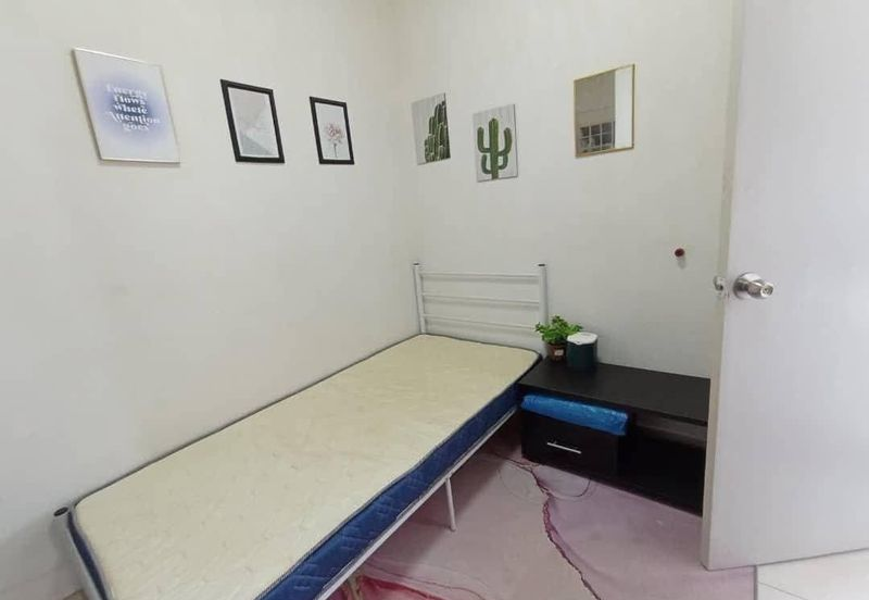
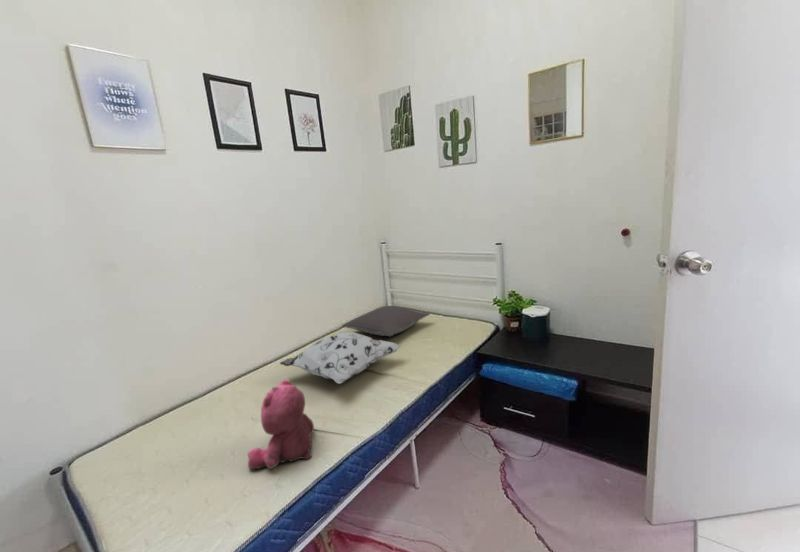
+ teddy bear (281, 418)
+ pillow (386, 320)
+ decorative pillow (341, 354)
